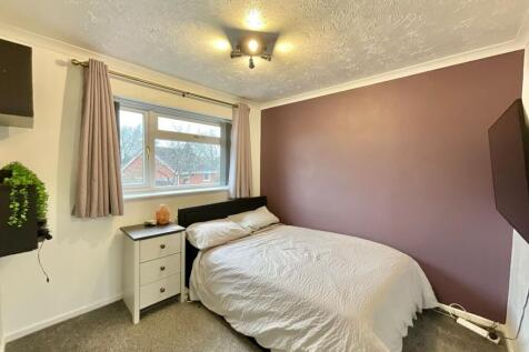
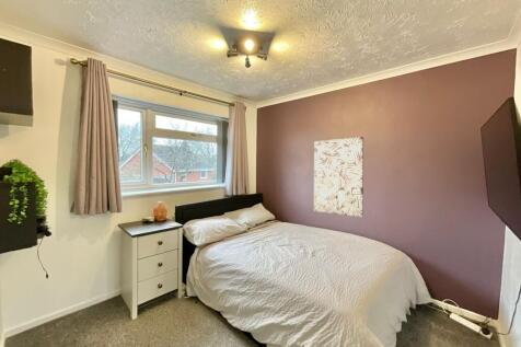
+ wall art (336, 176)
